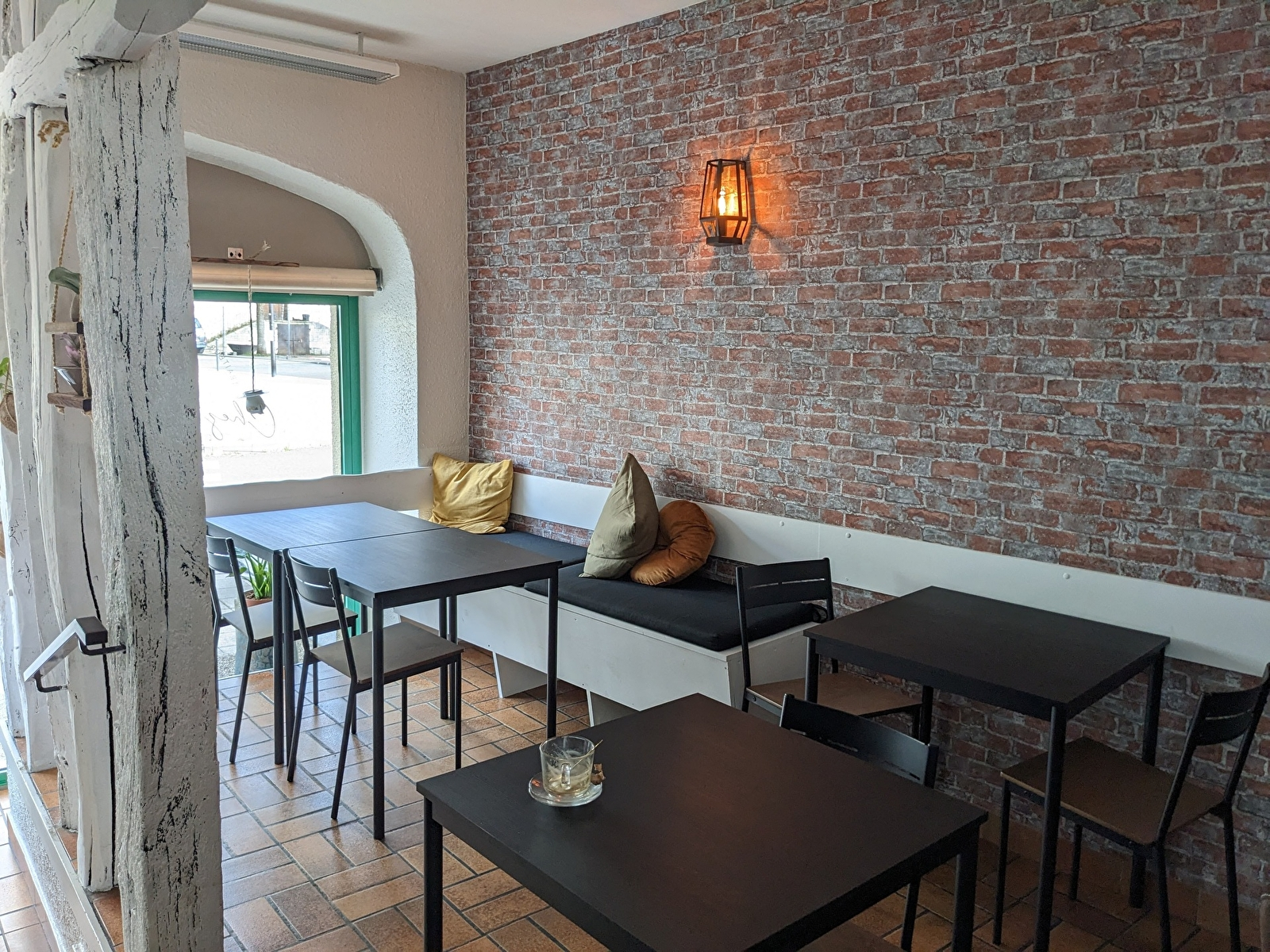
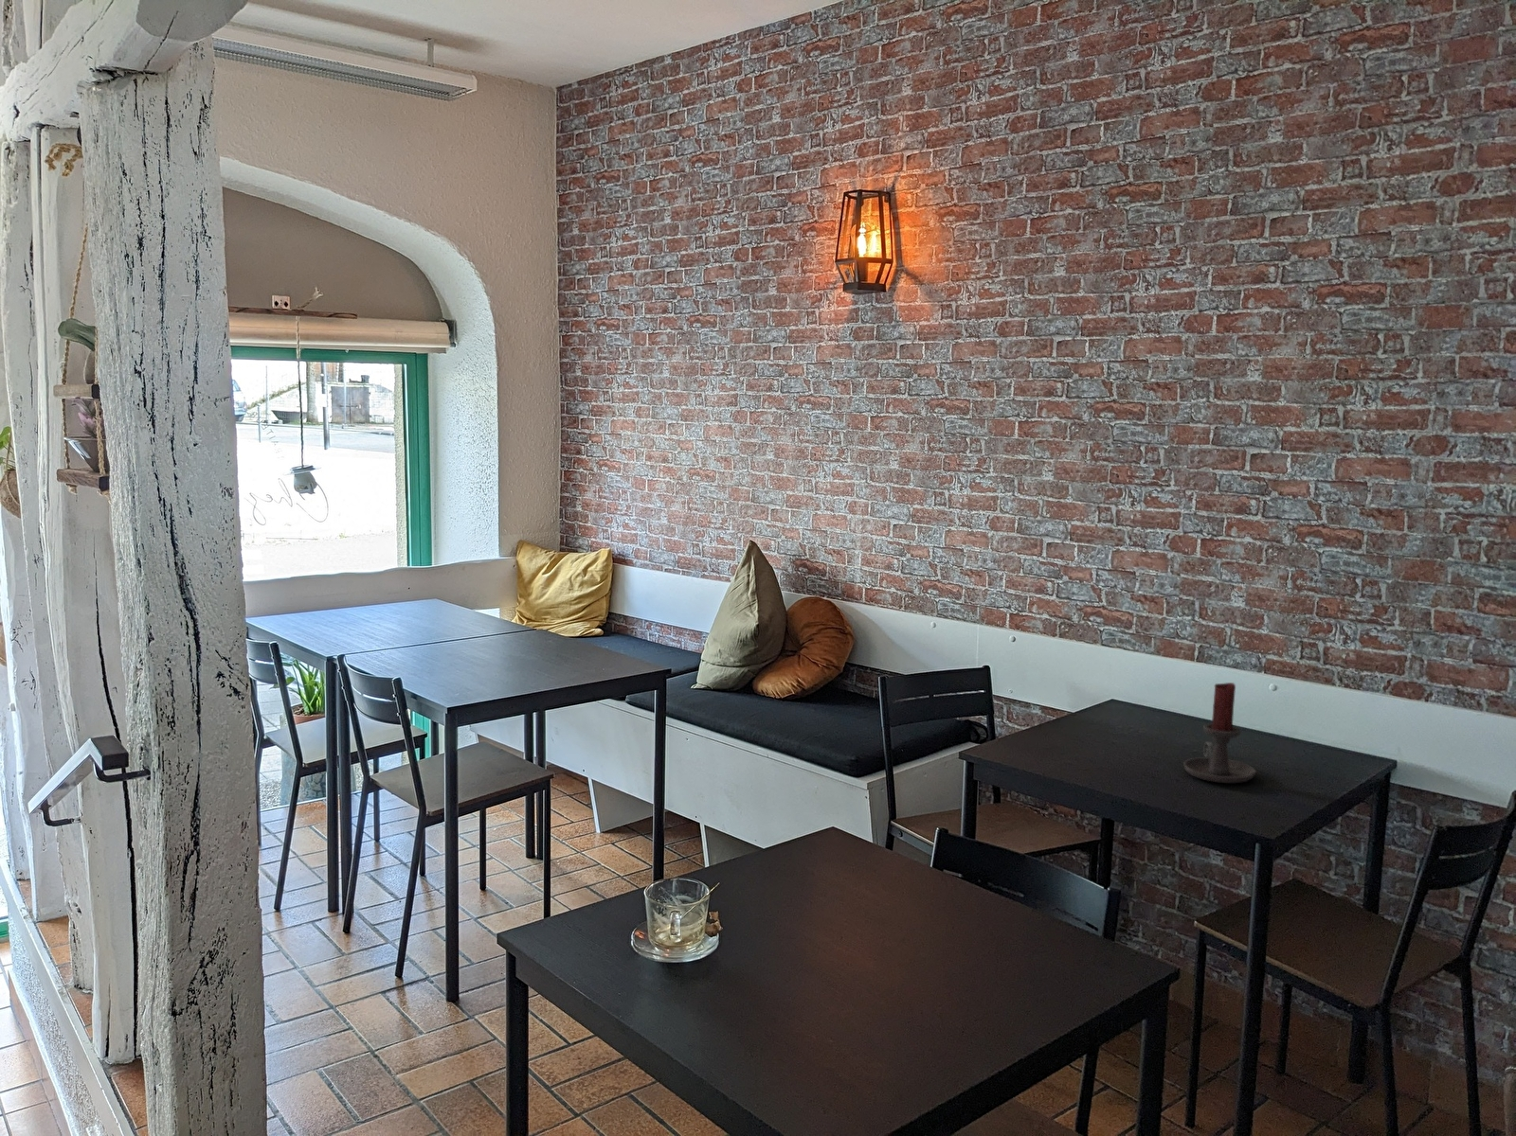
+ candle holder (1219, 726)
